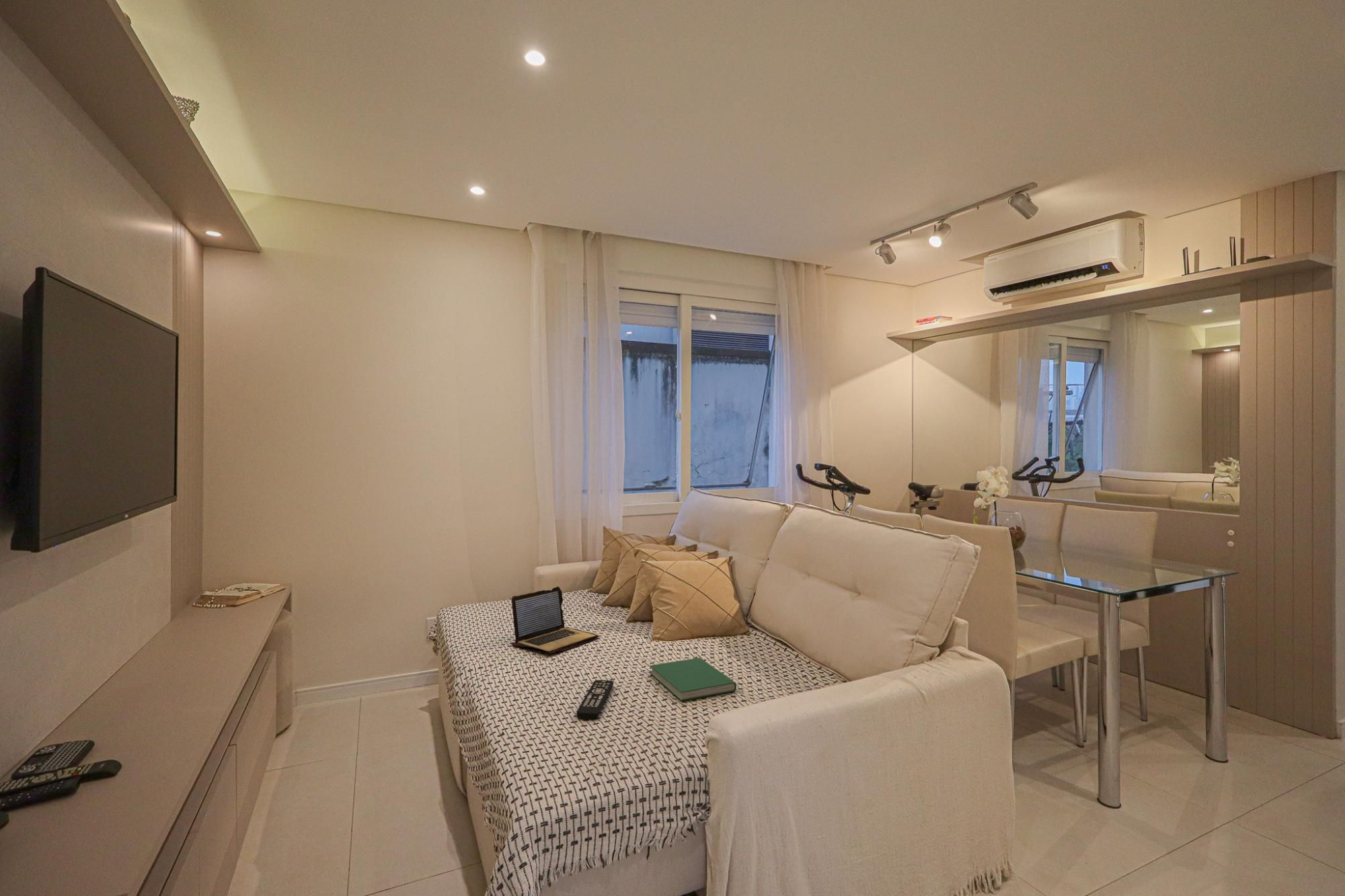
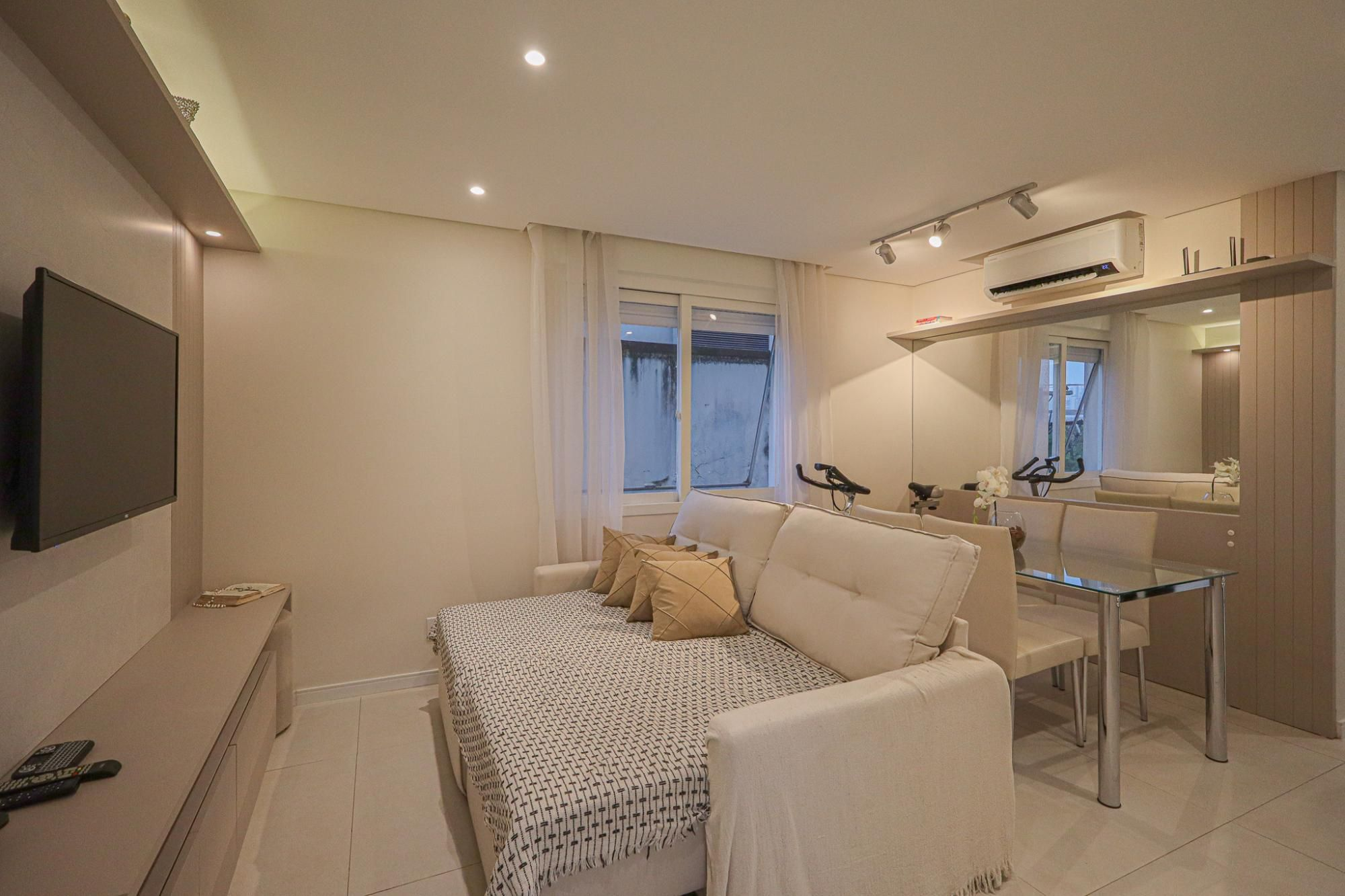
- remote control (596, 698)
- hardcover book (691, 678)
- laptop (555, 618)
